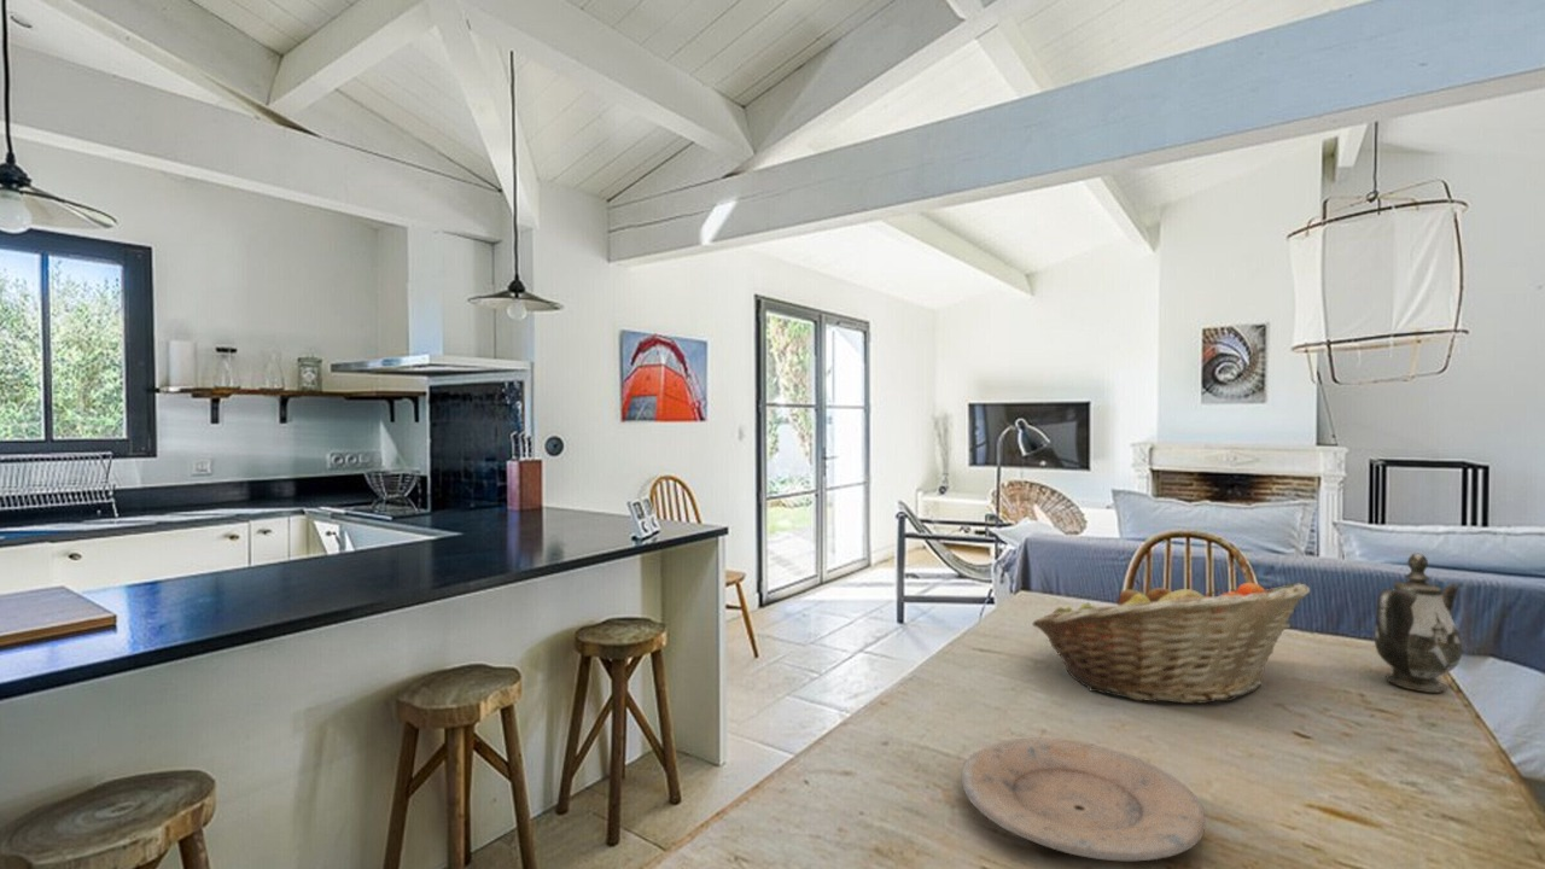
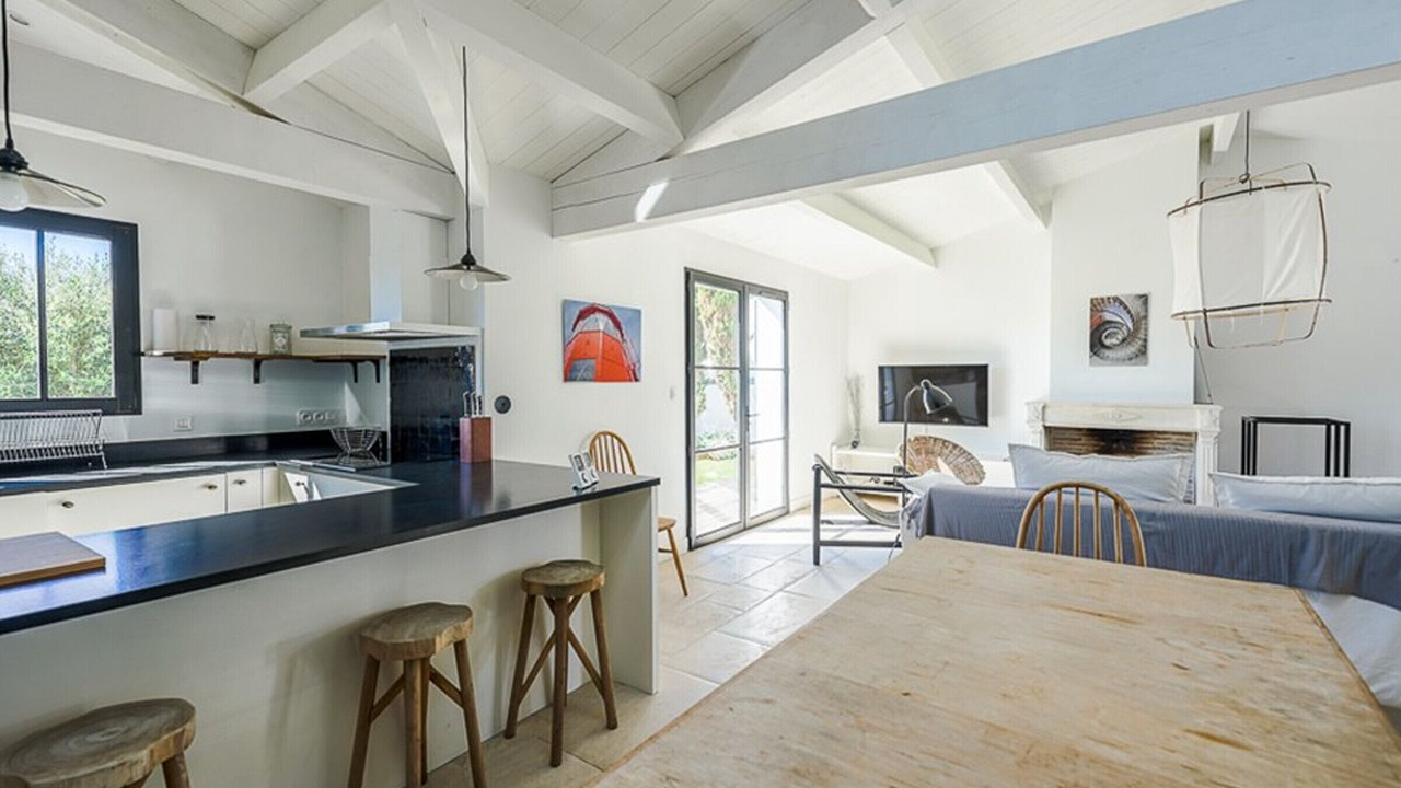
- fruit basket (1167, 626)
- plate (1075, 799)
- teapot (1418, 618)
